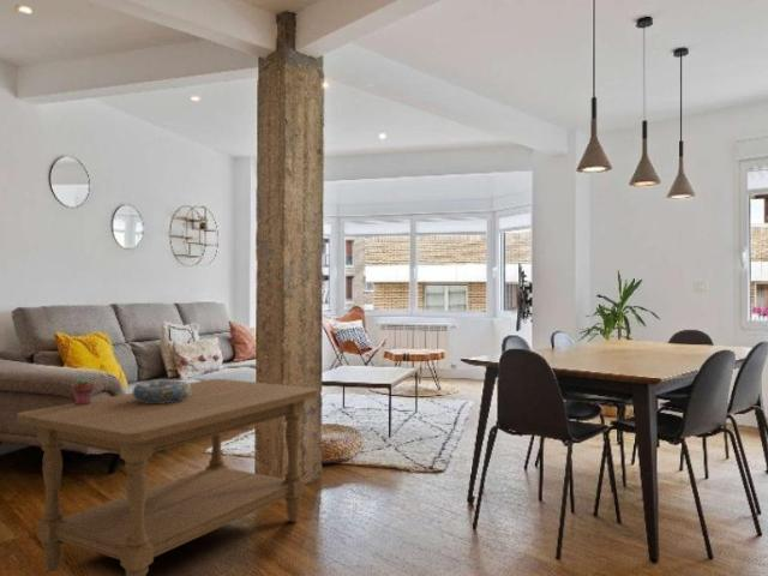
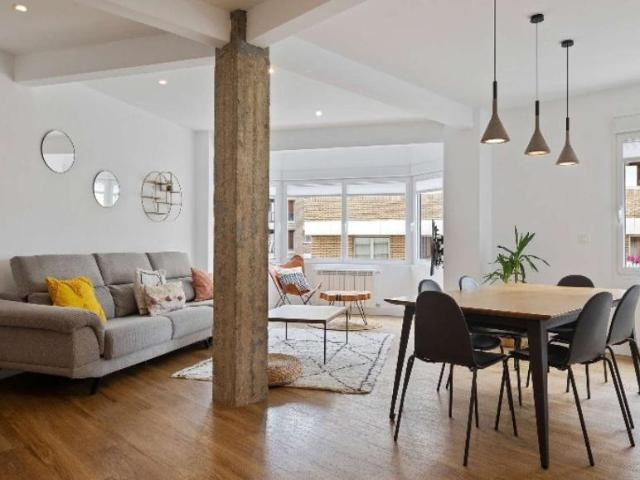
- potted succulent (83, 389)
- coffee table (184, 476)
- decorative bowl (162, 390)
